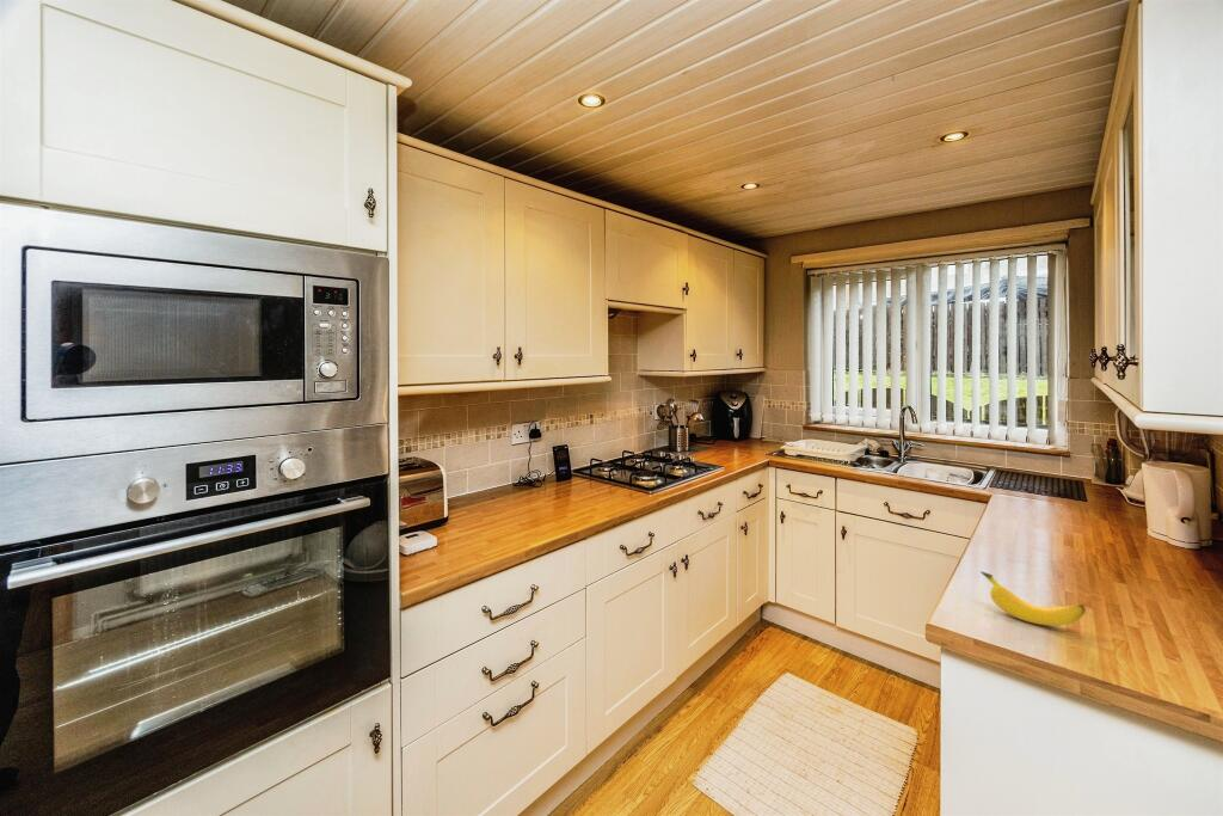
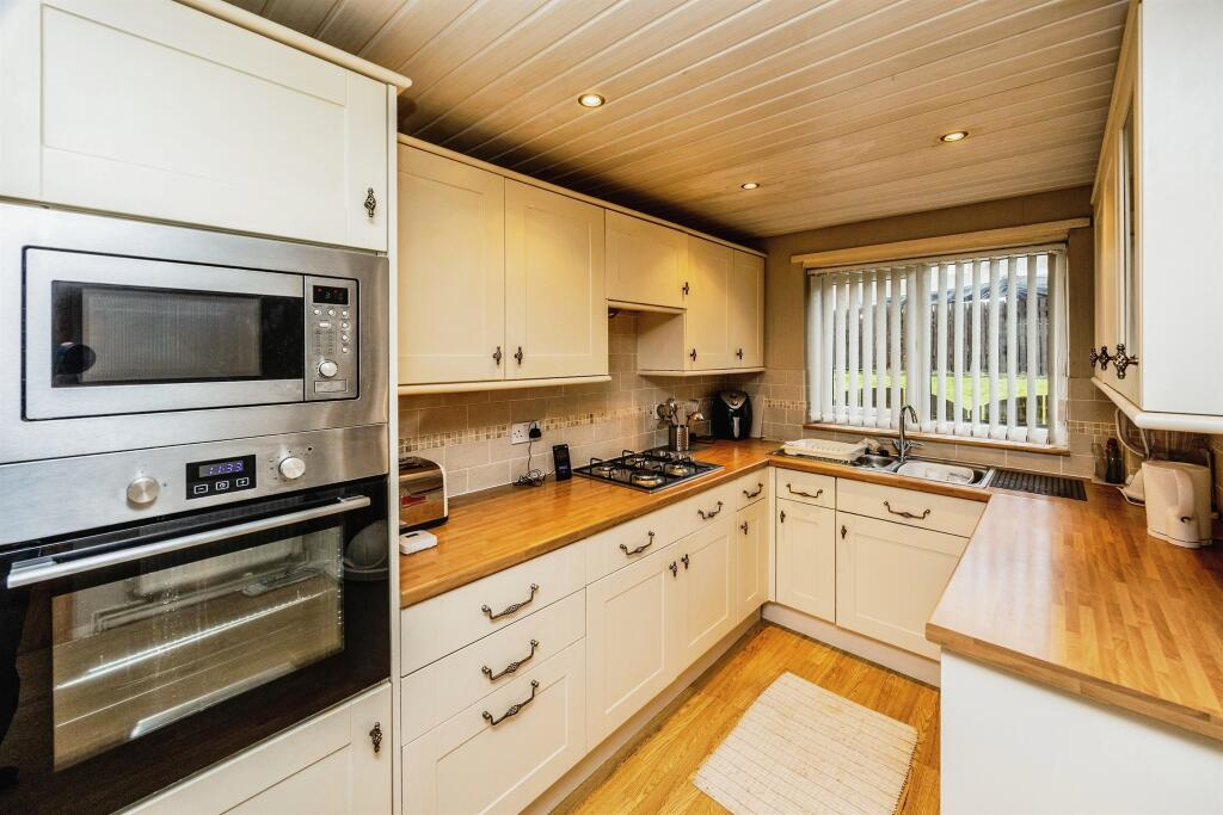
- banana (1027, 603)
